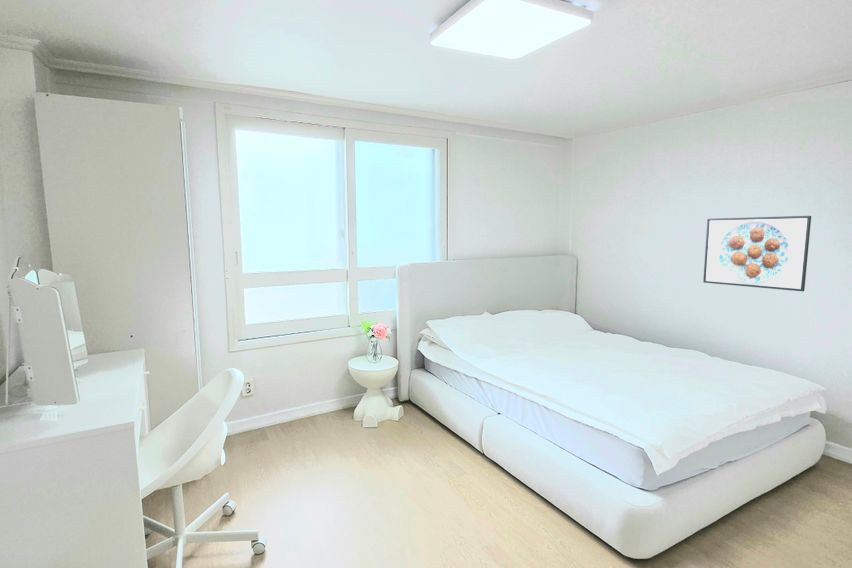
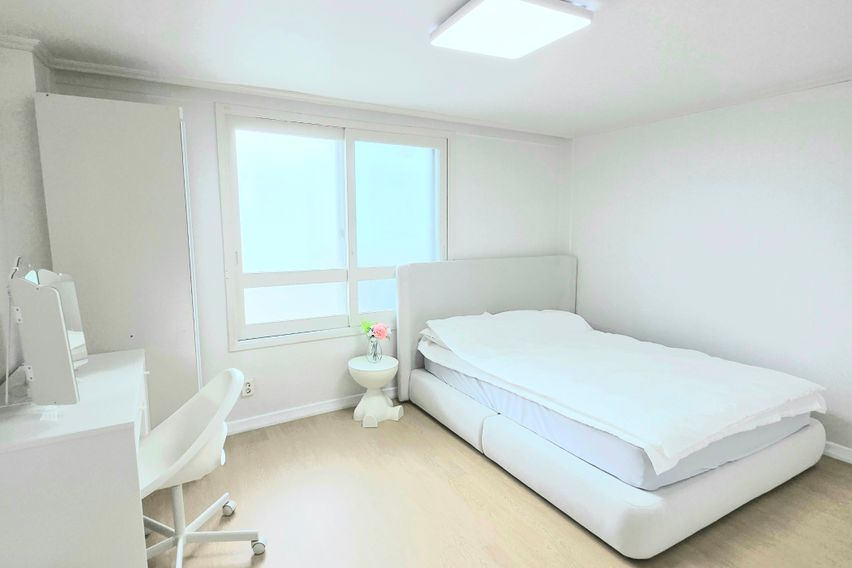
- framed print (752, 252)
